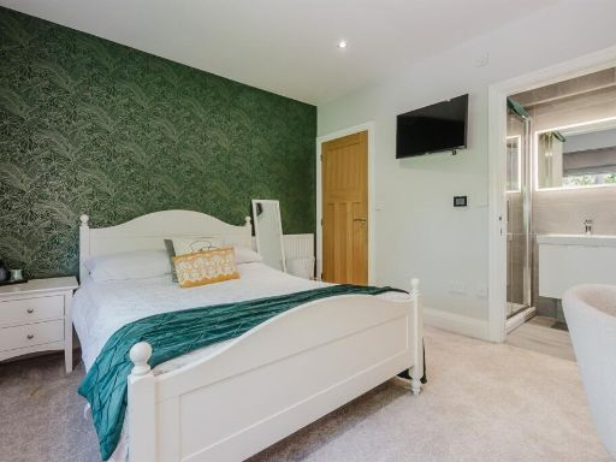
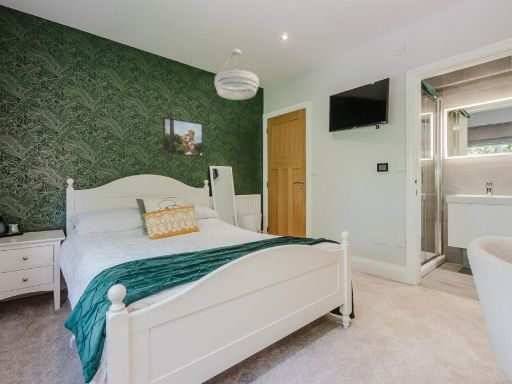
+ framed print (184, 137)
+ chandelier (236, 72)
